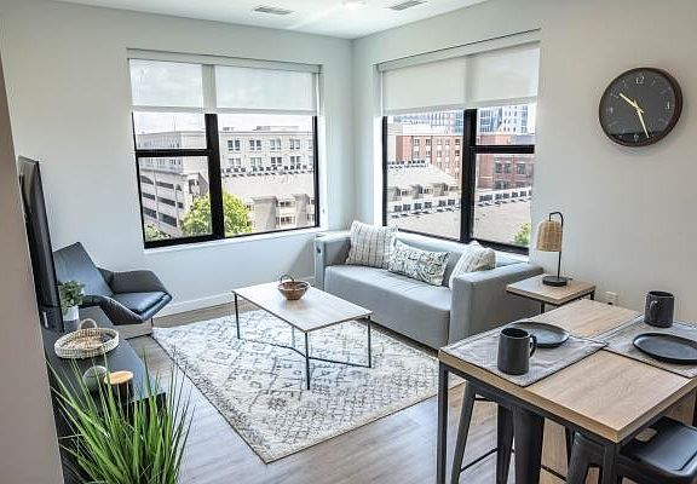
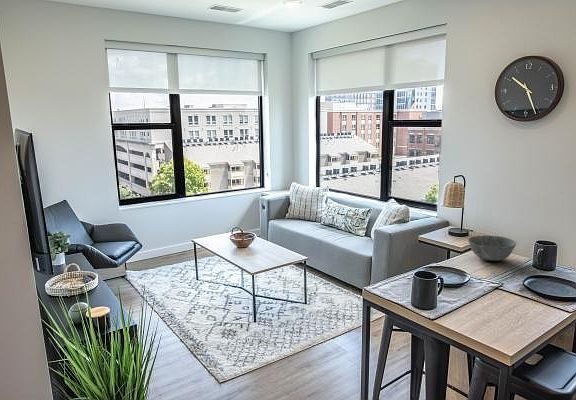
+ bowl (491, 249)
